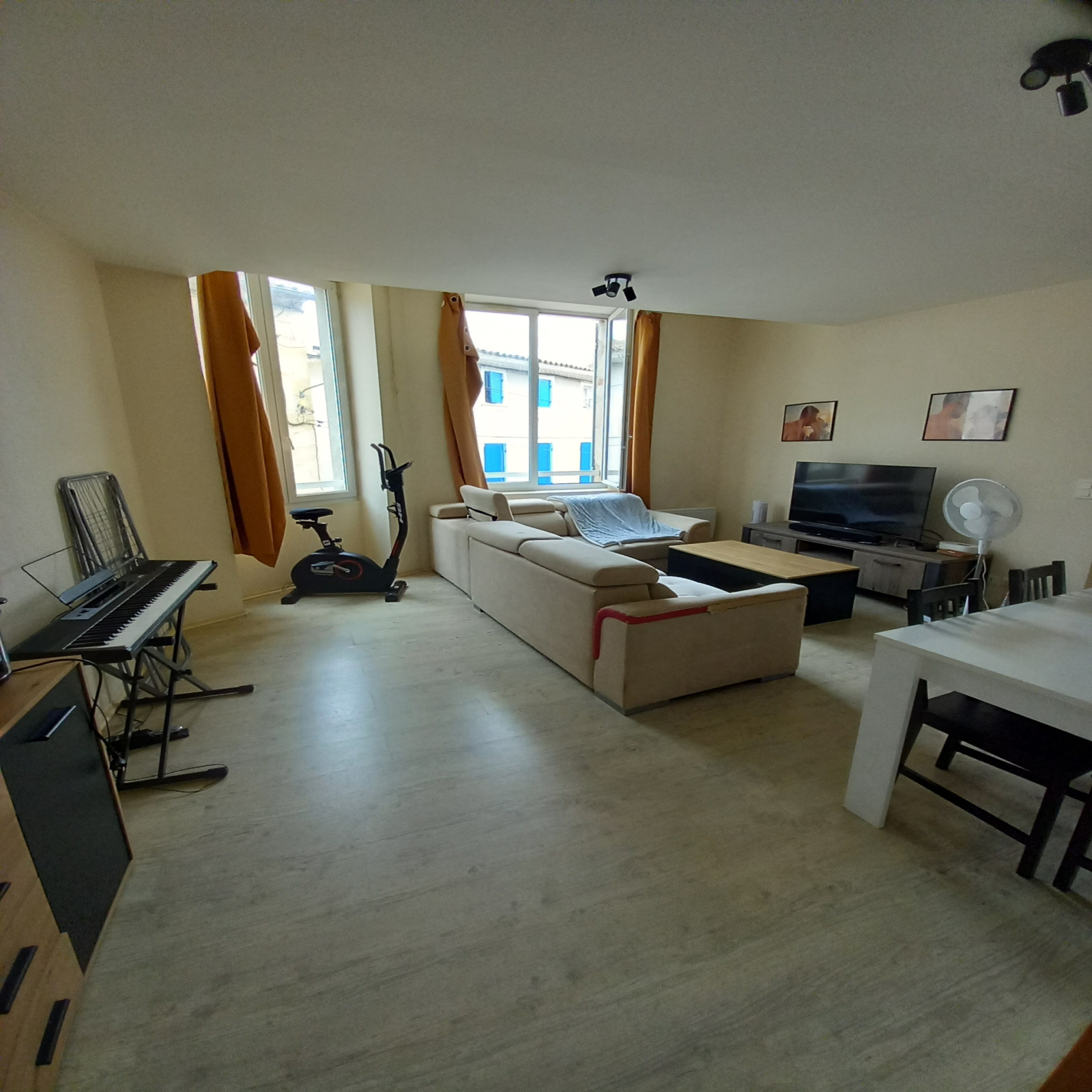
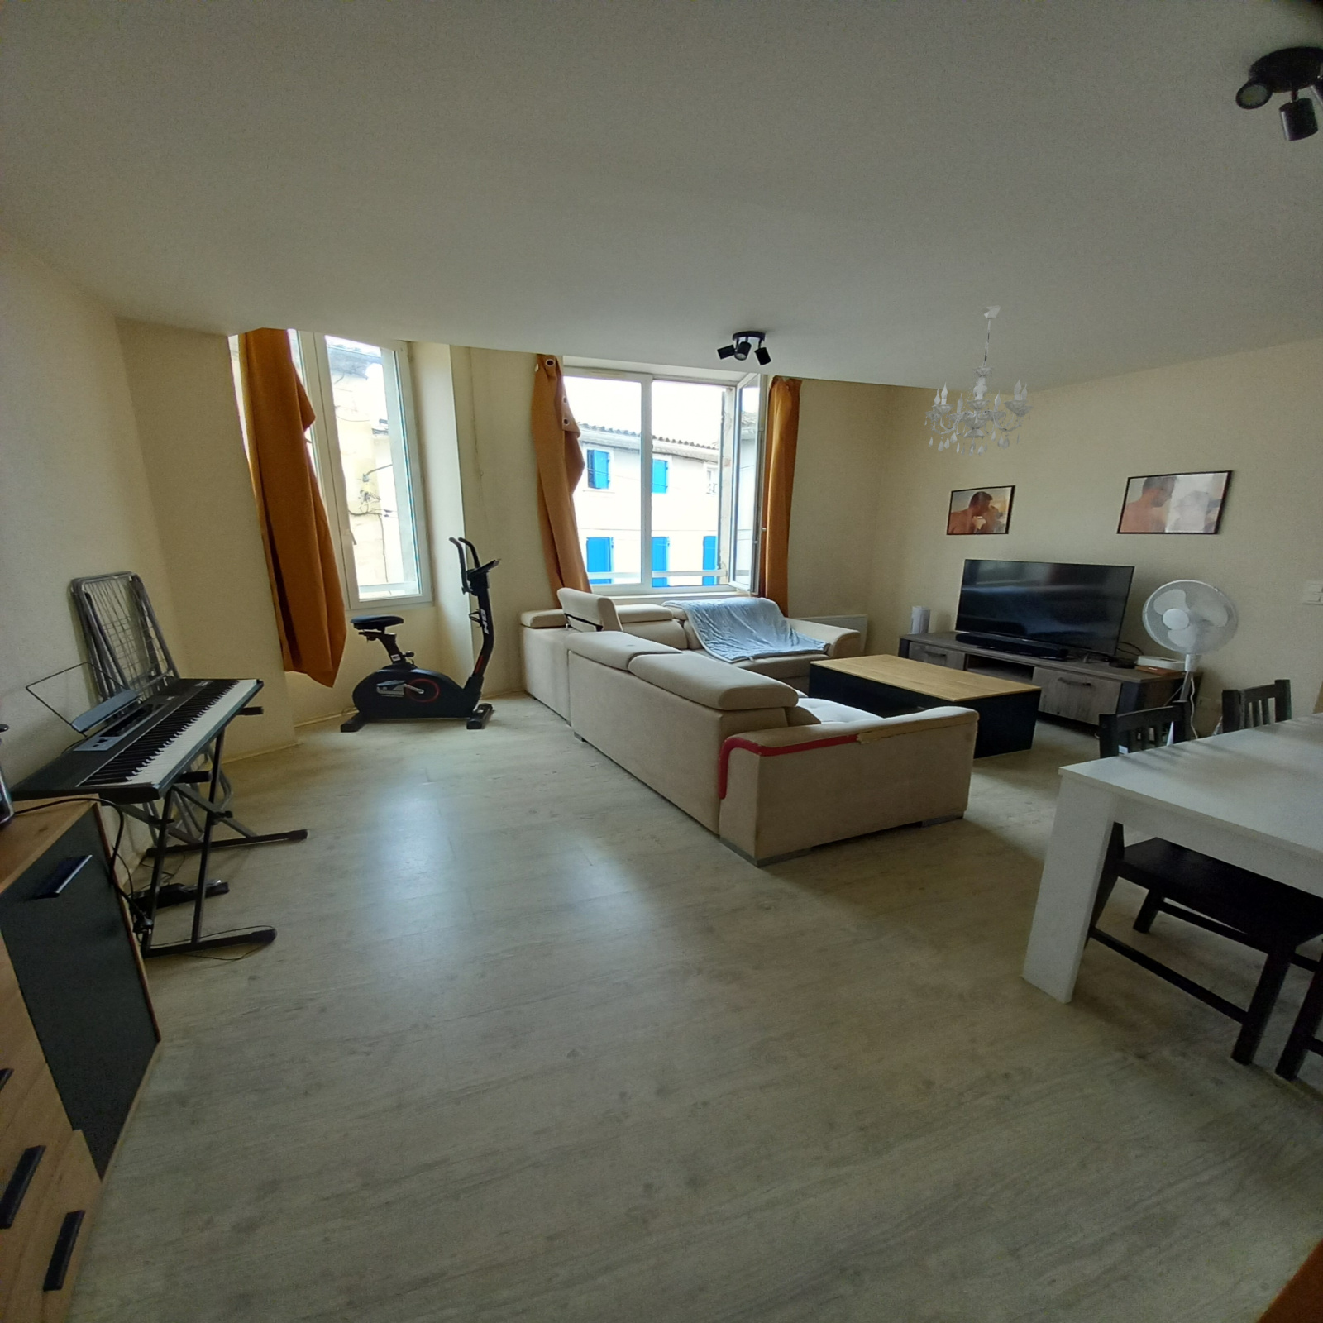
+ chandelier (980, 384)
